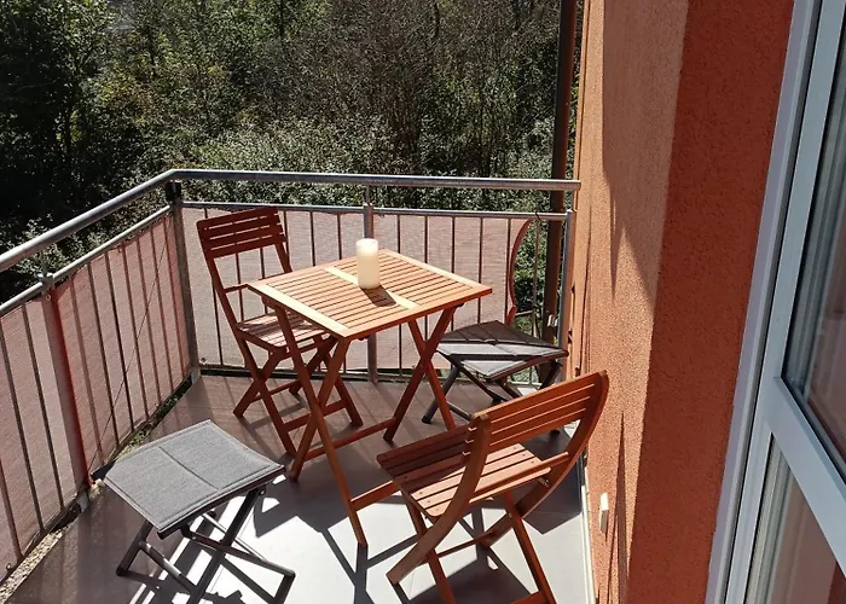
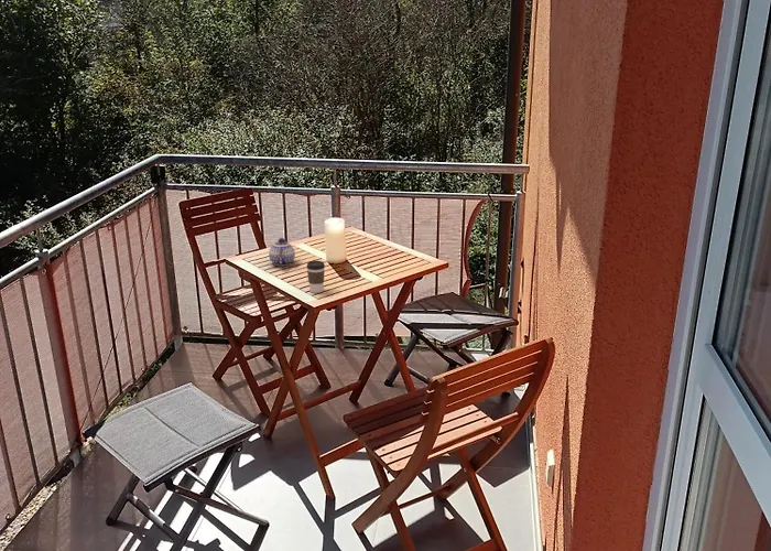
+ teapot (281, 250)
+ coffee cup (316, 277)
